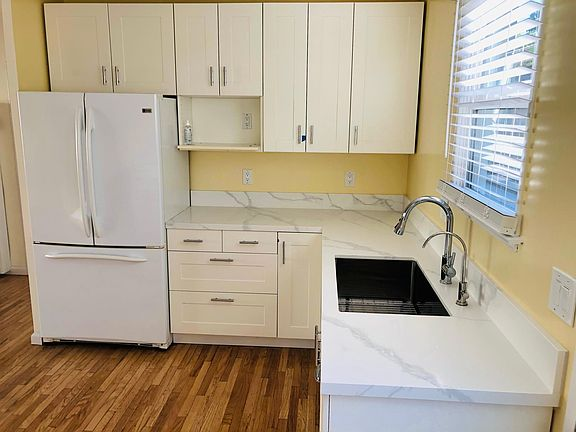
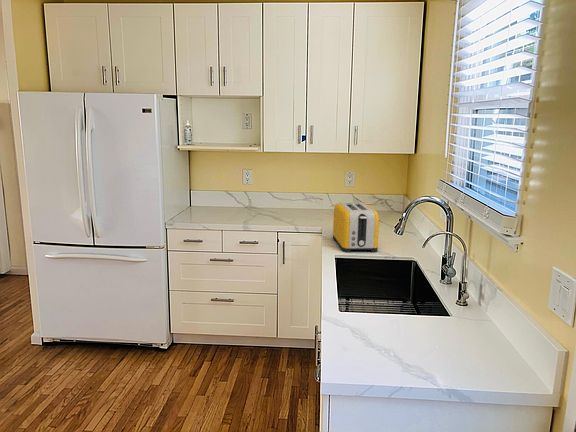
+ toaster (355, 226)
